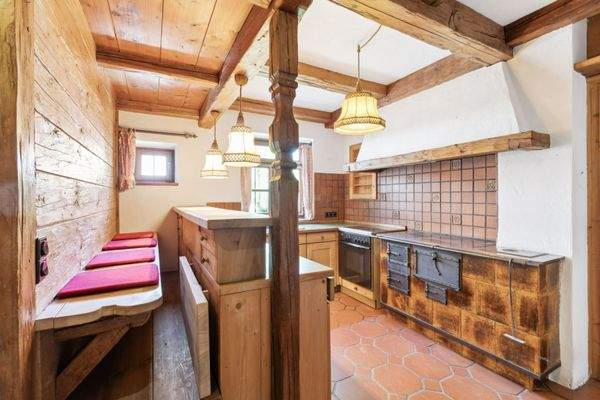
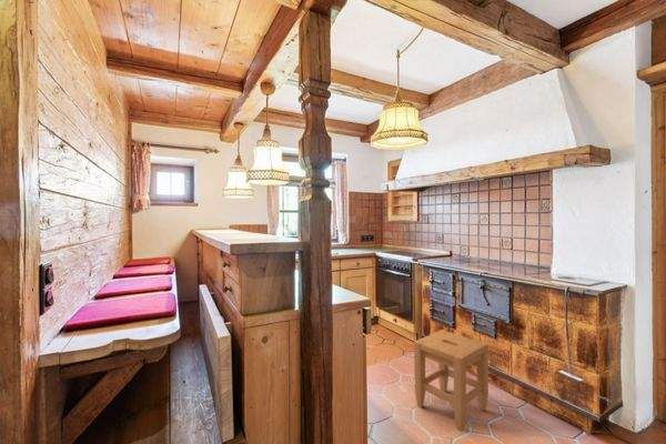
+ stool (451, 375)
